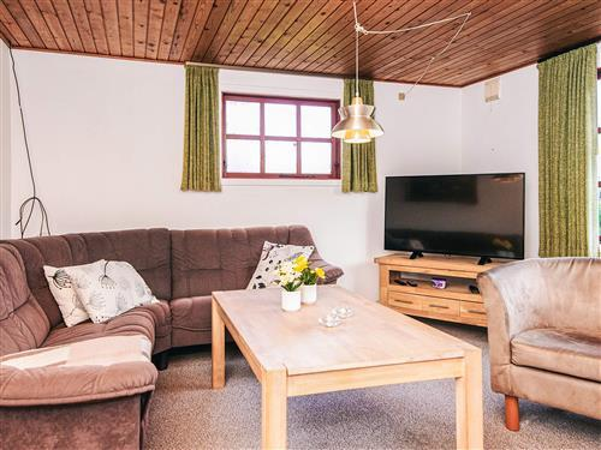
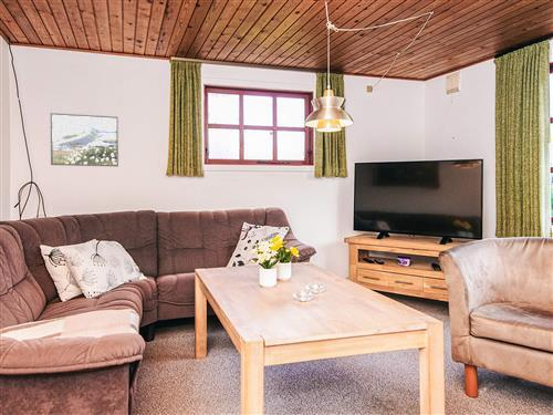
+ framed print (85, 139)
